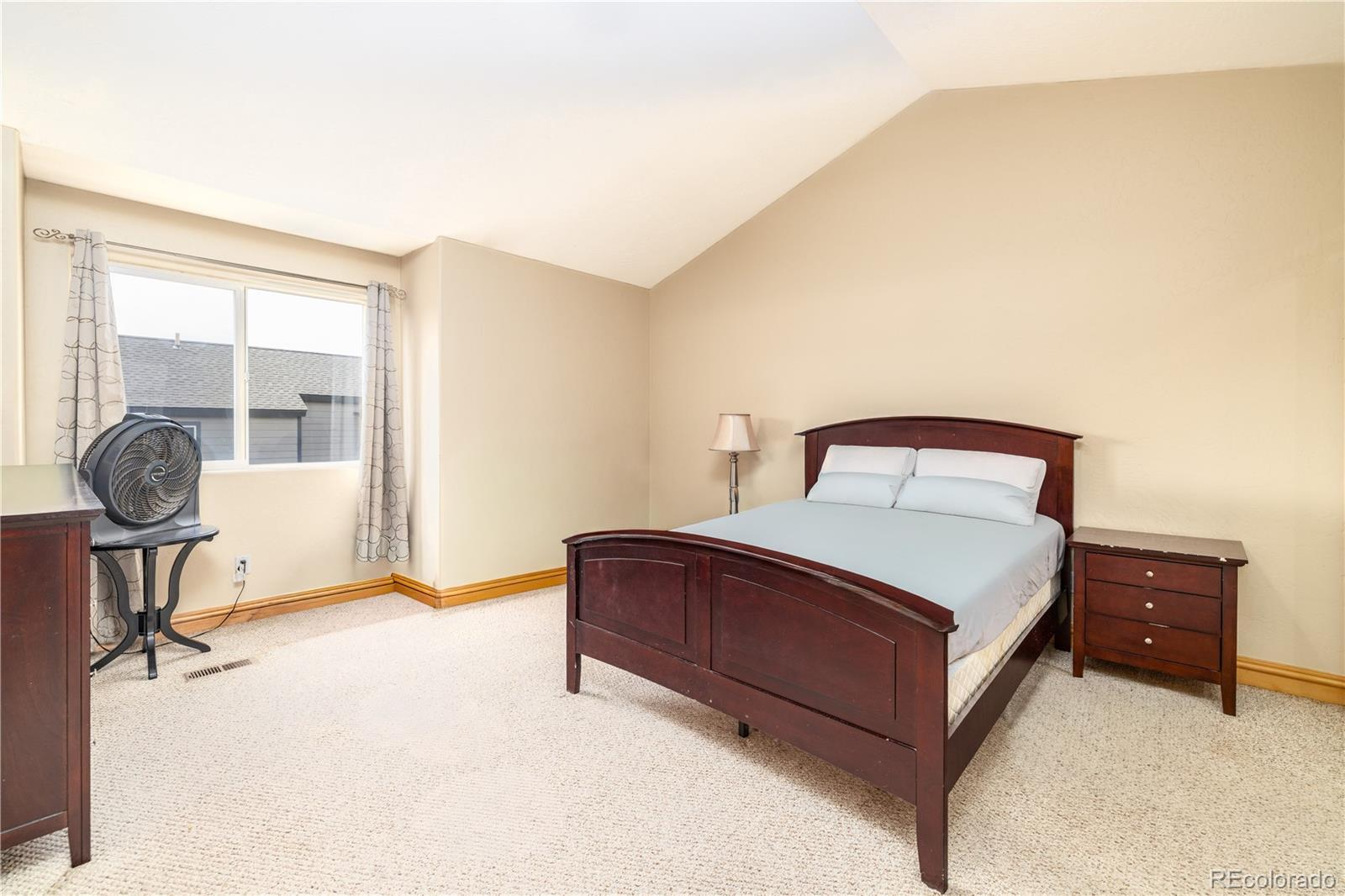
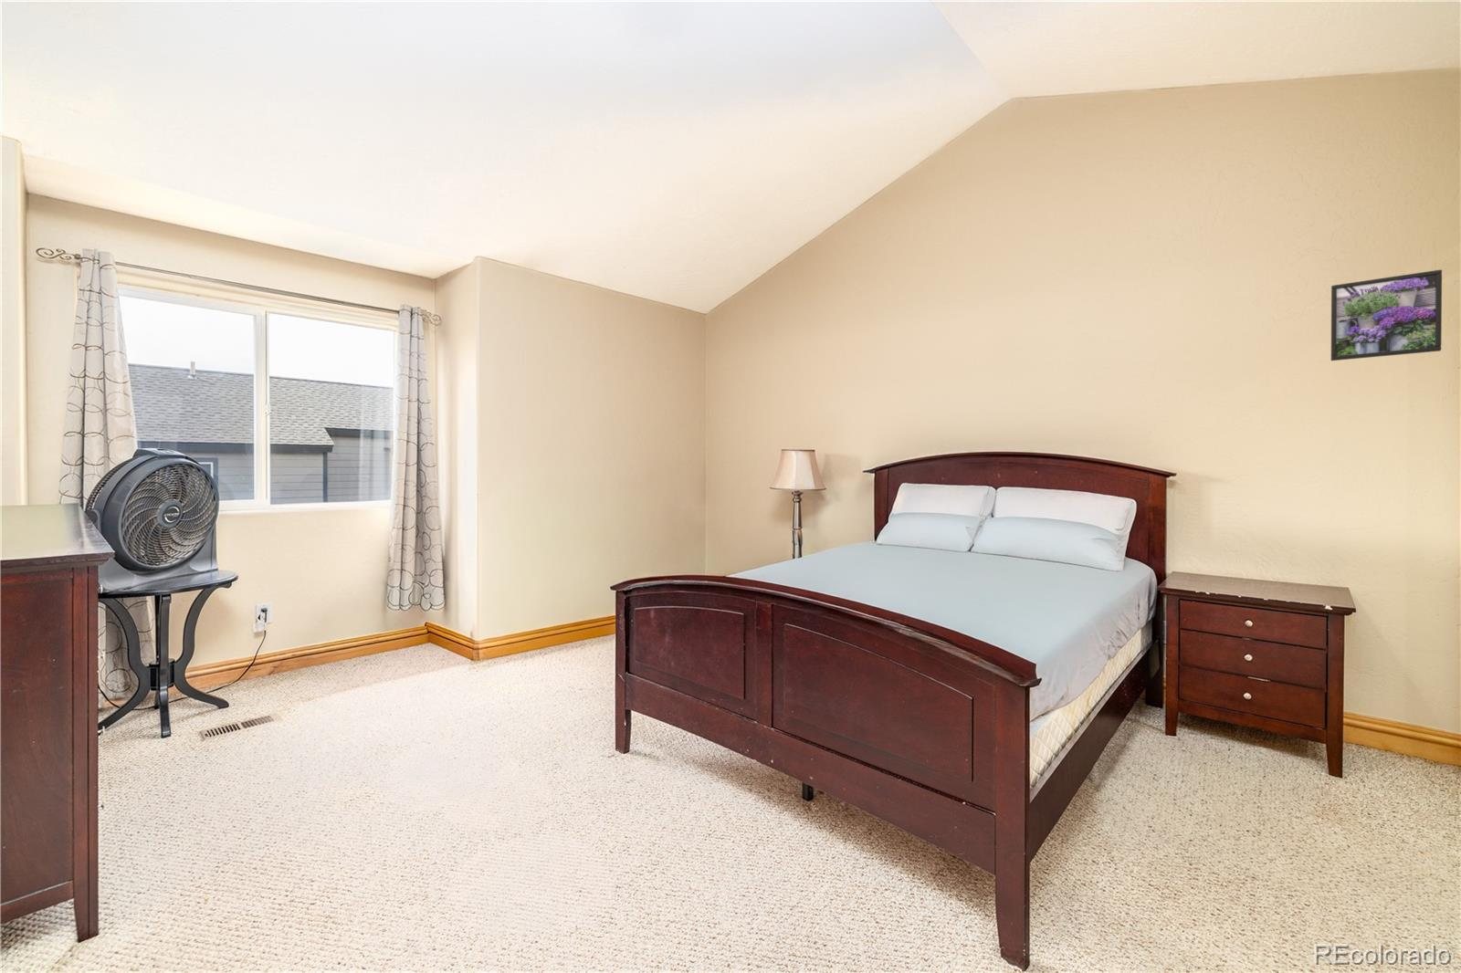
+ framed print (1384, 317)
